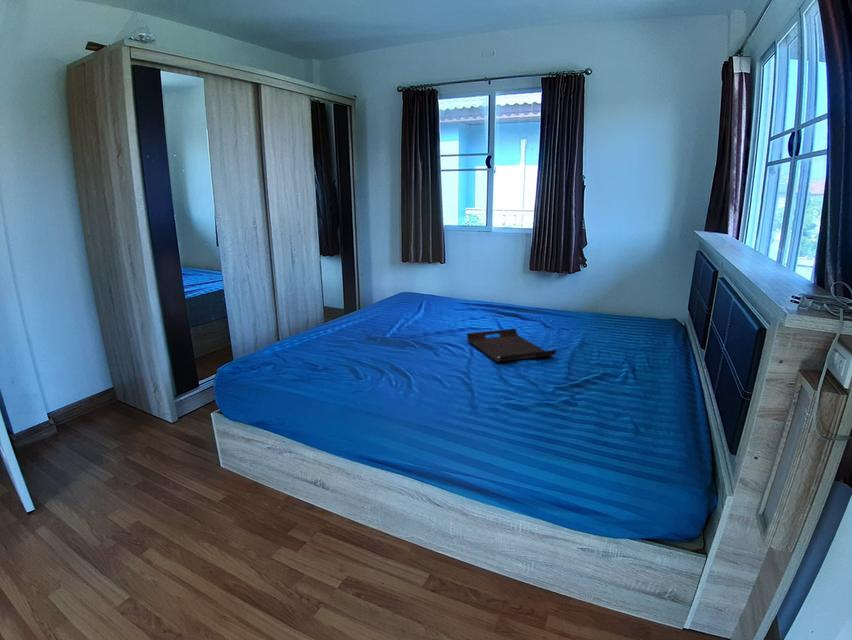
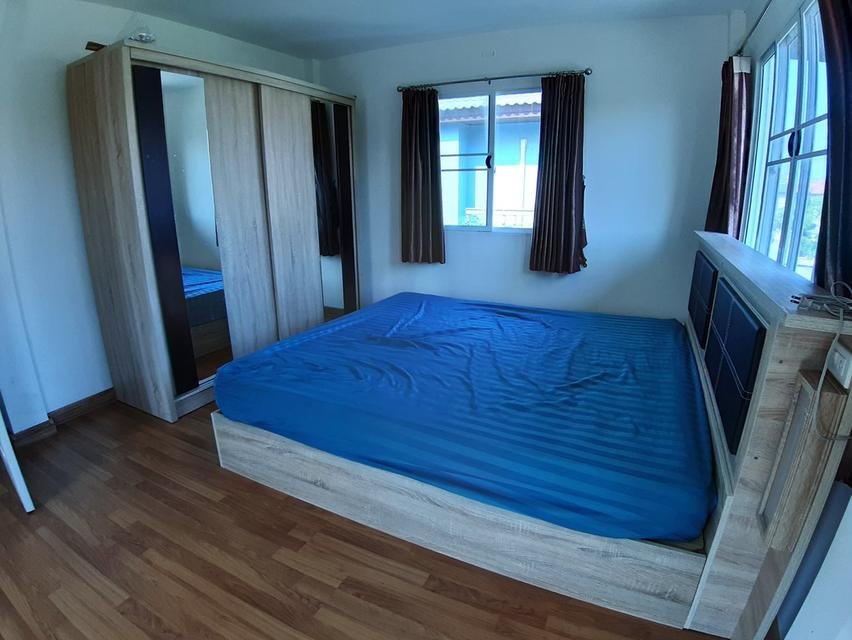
- serving tray (508, 344)
